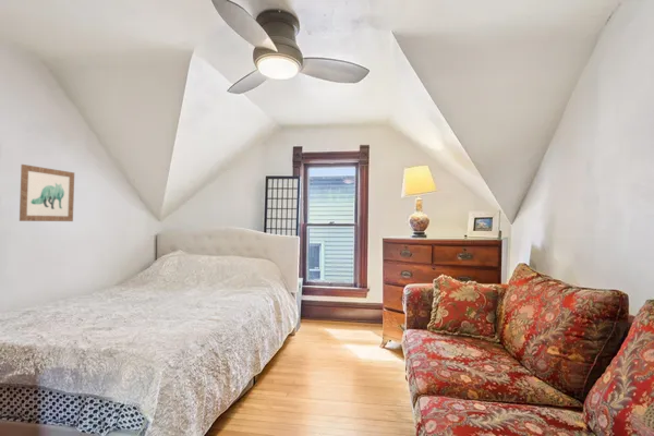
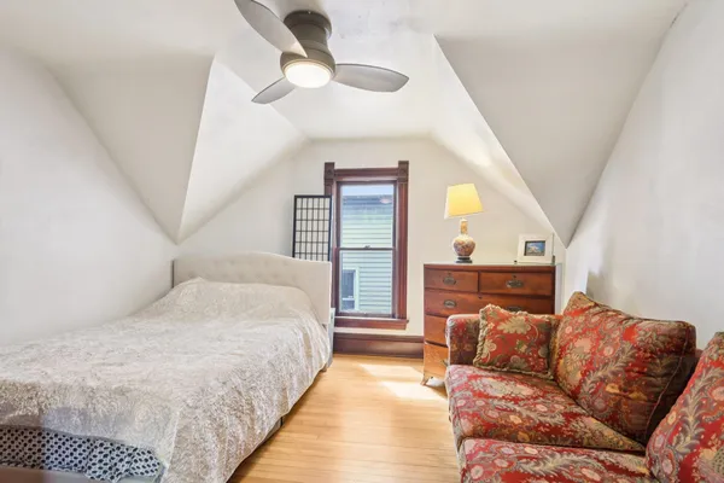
- wall art (48, 194)
